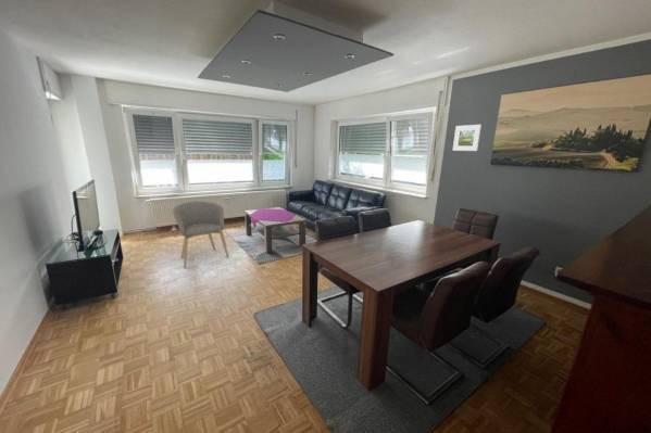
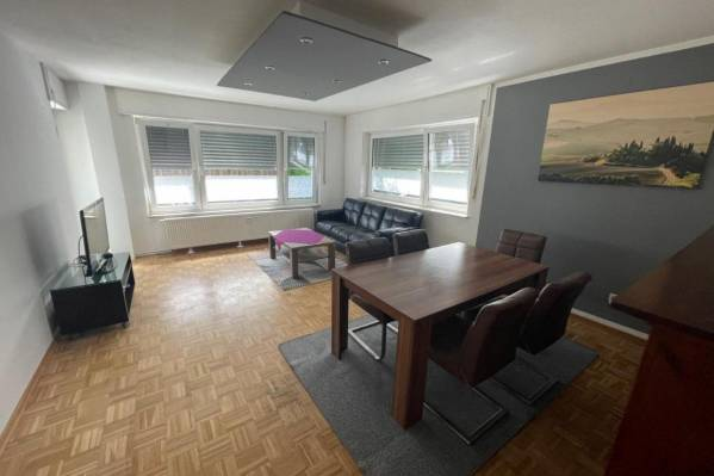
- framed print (466, 138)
- armchair (201, 232)
